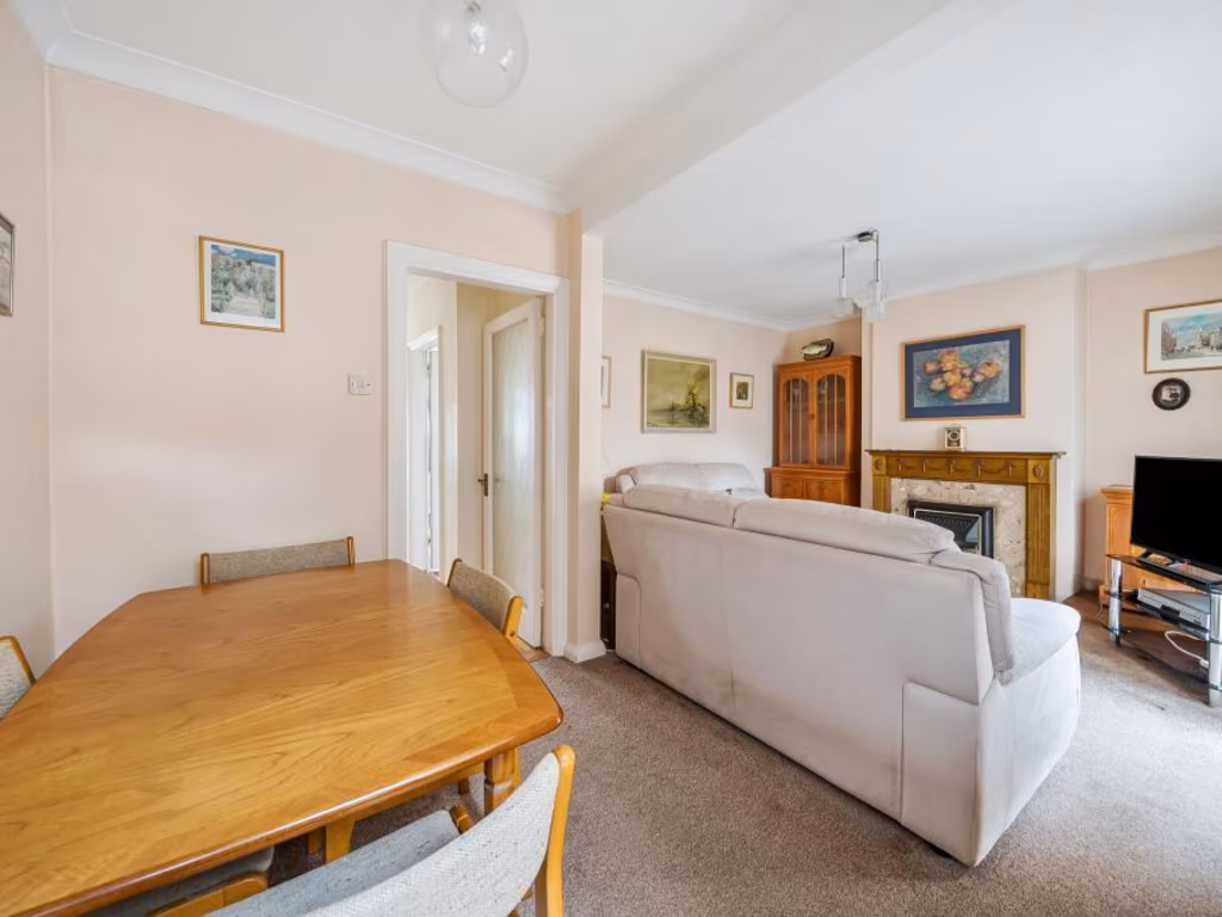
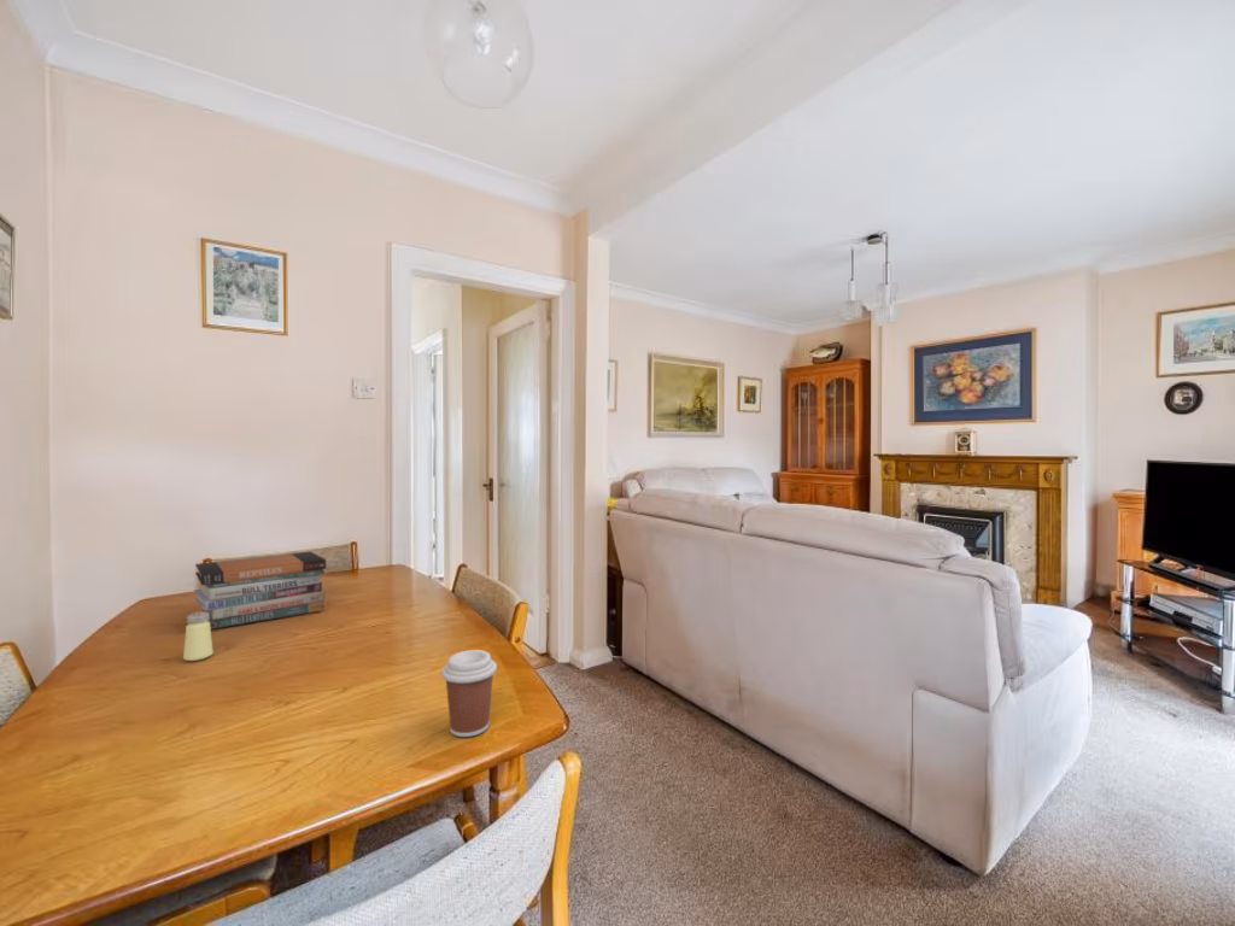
+ book stack (262, 587)
+ saltshaker (198, 634)
+ coffee cup (469, 691)
